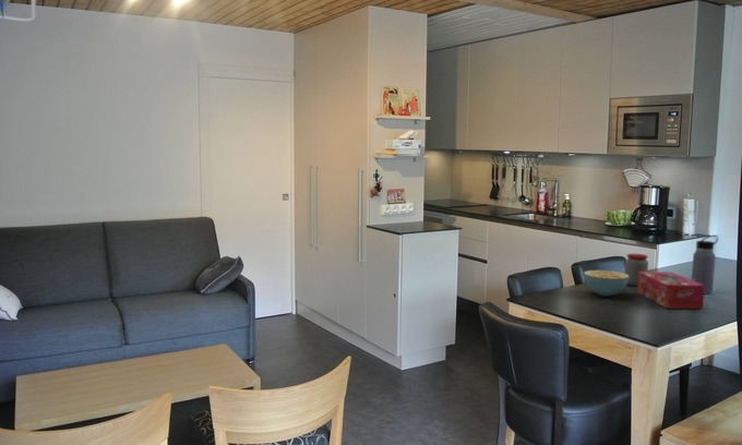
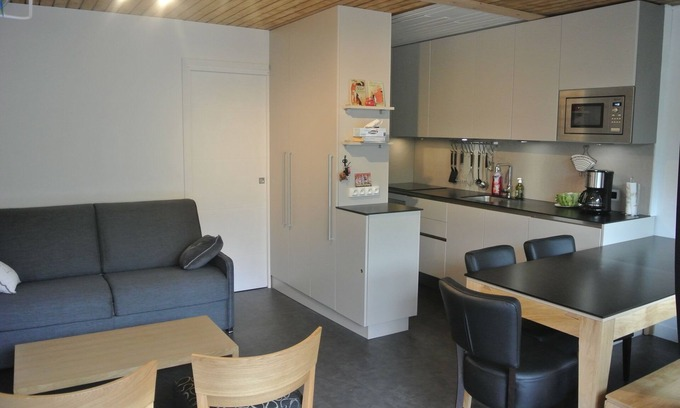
- water bottle (704, 263)
- tissue box (669, 289)
- jar (636, 269)
- cereal bowl (606, 284)
